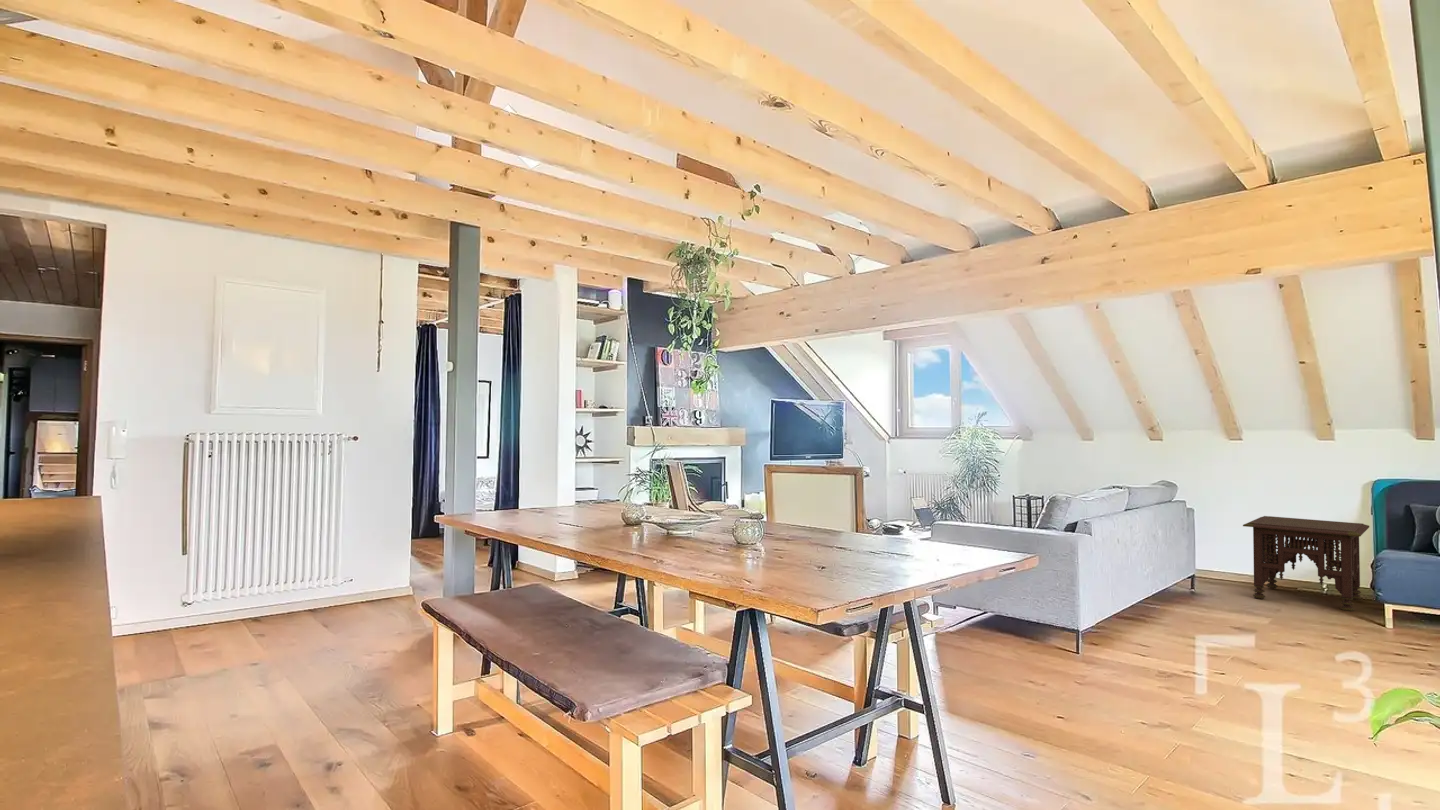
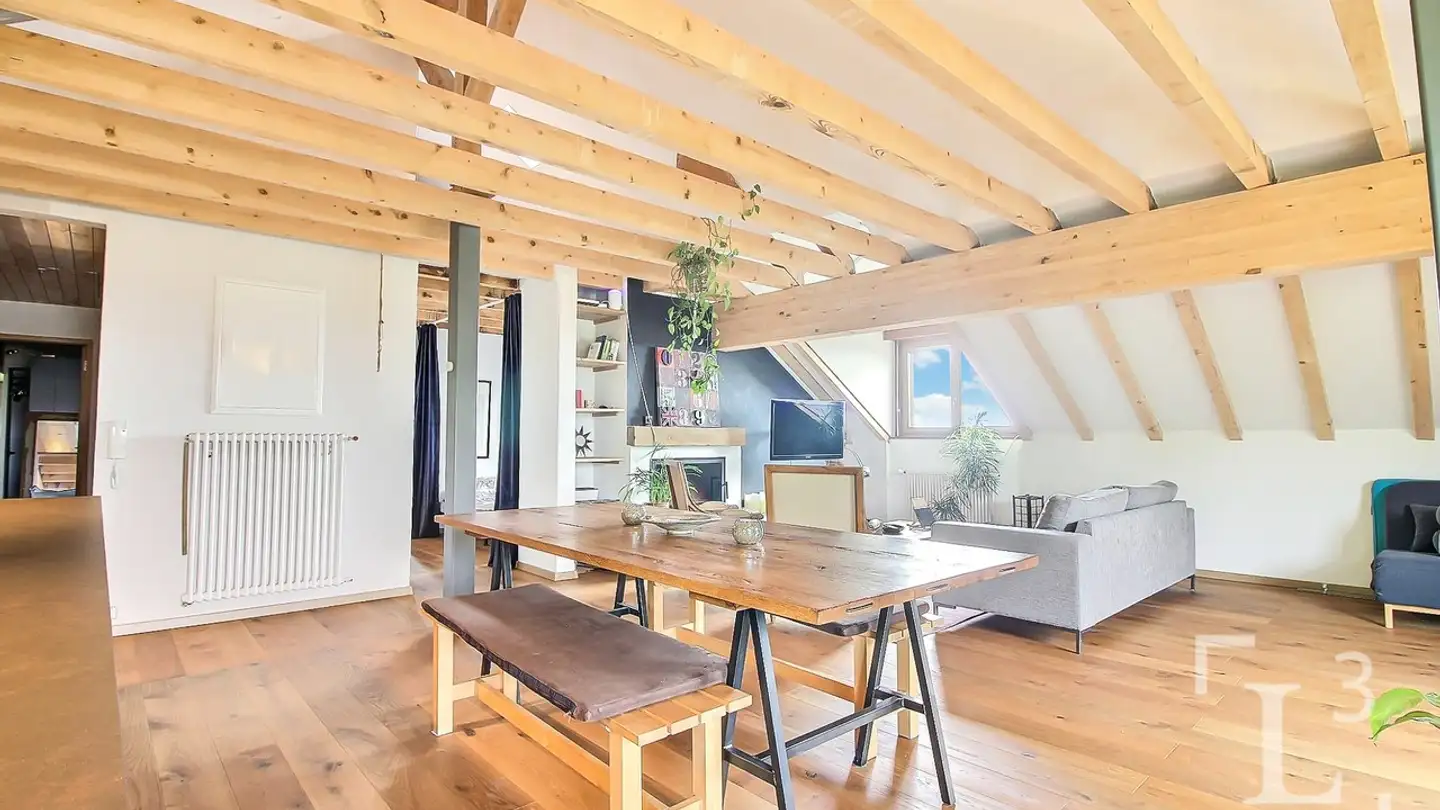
- side table (1309, 558)
